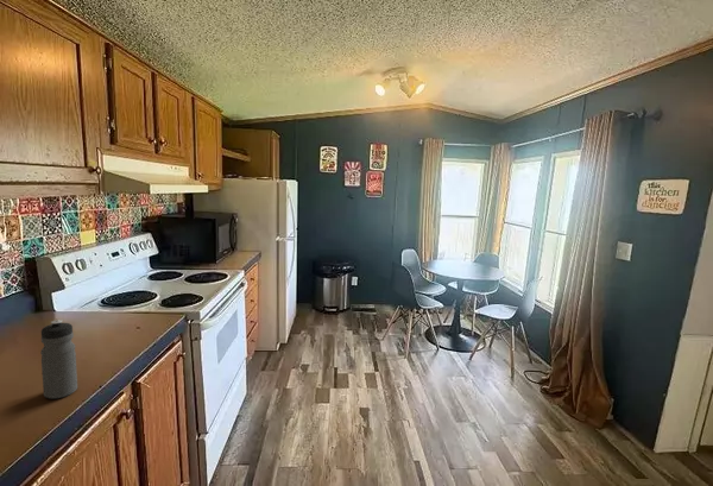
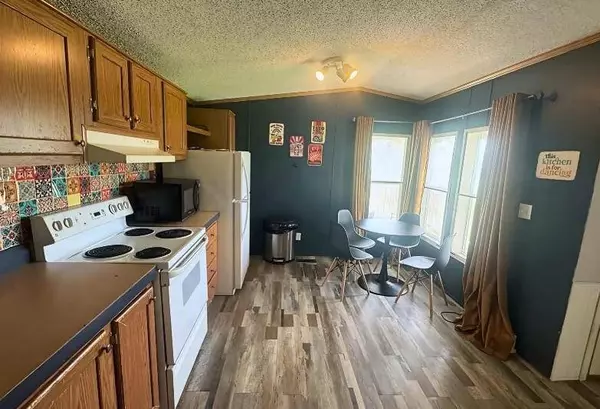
- water bottle (58, 356)
